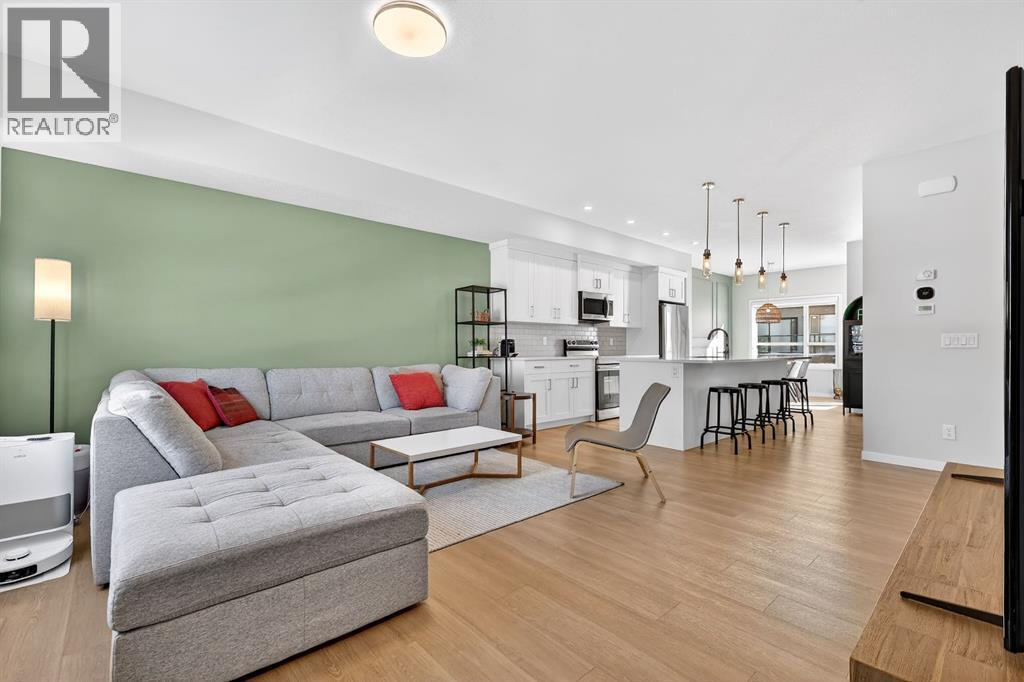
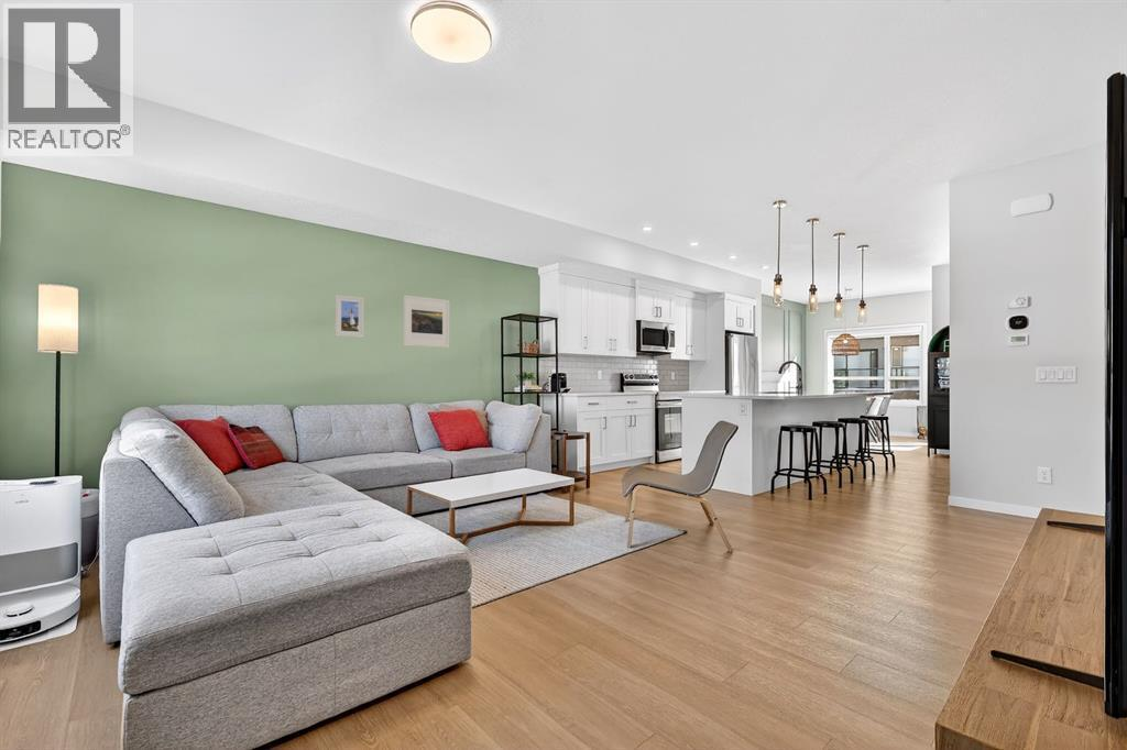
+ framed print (349, 316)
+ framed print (427, 322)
